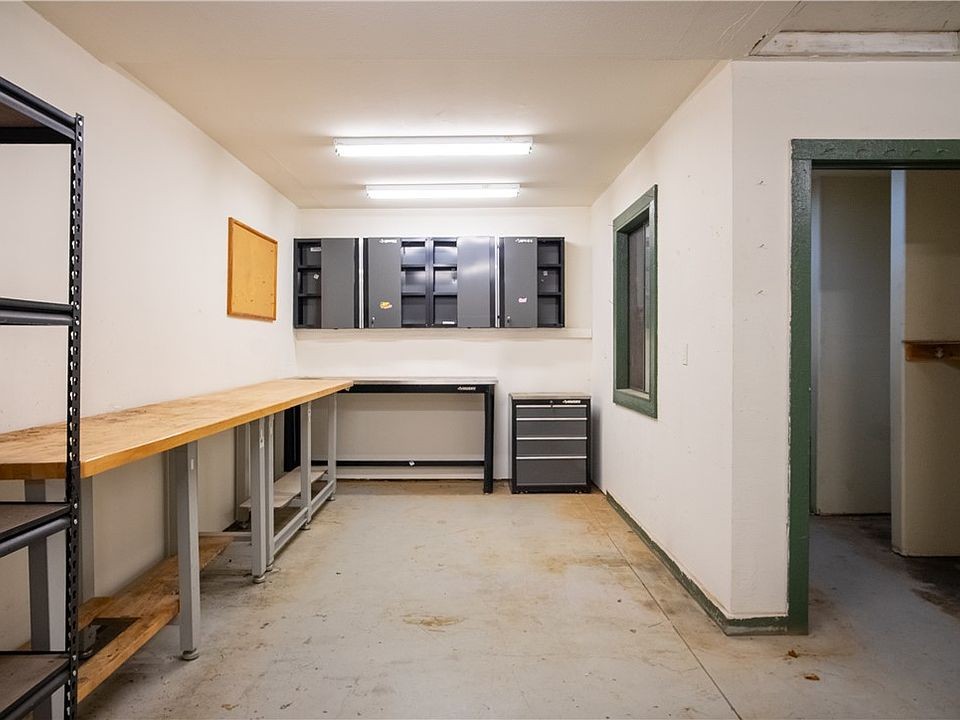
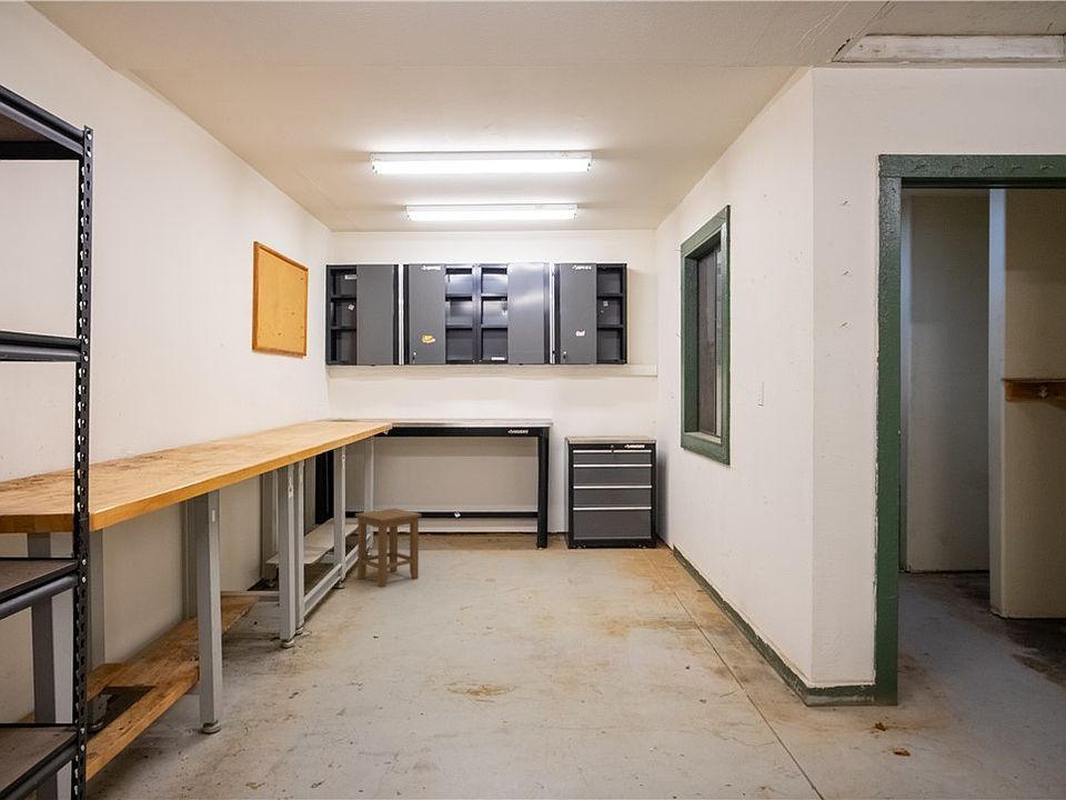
+ stool (386, 546)
